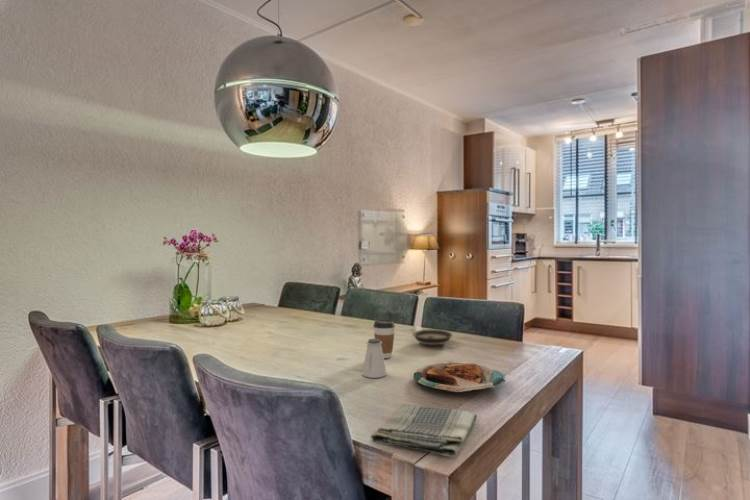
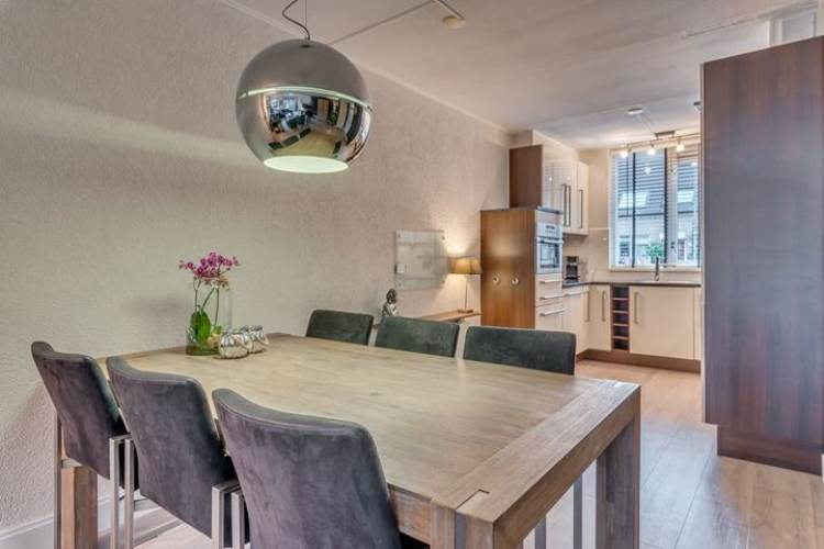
- saucer (432, 338)
- saltshaker (374, 356)
- dish towel (426, 424)
- coffee cup (384, 338)
- plate (457, 376)
